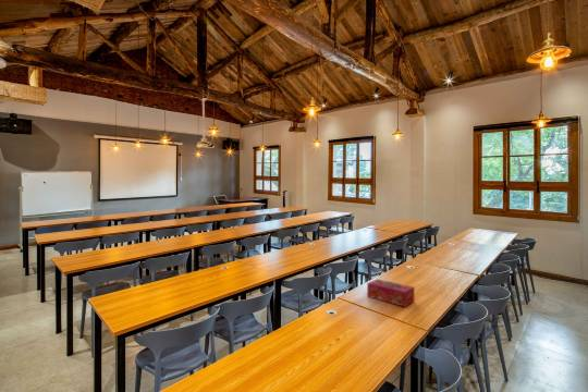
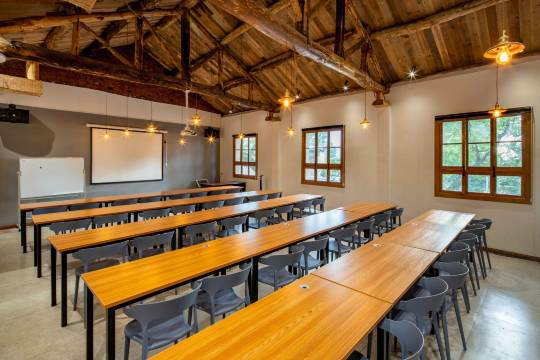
- tissue box (390, 292)
